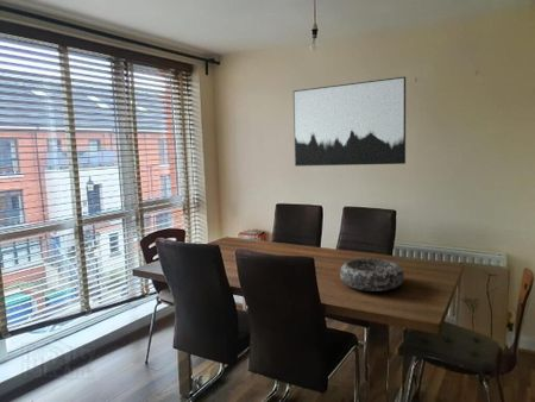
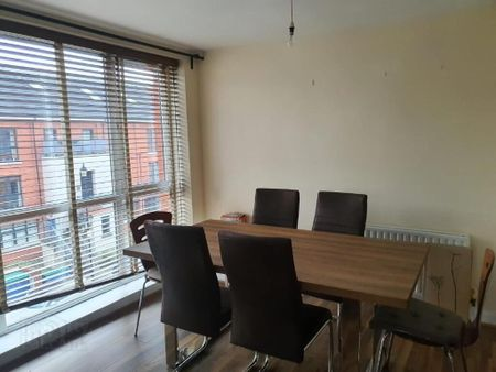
- wall art (346, 125)
- decorative bowl (371, 274)
